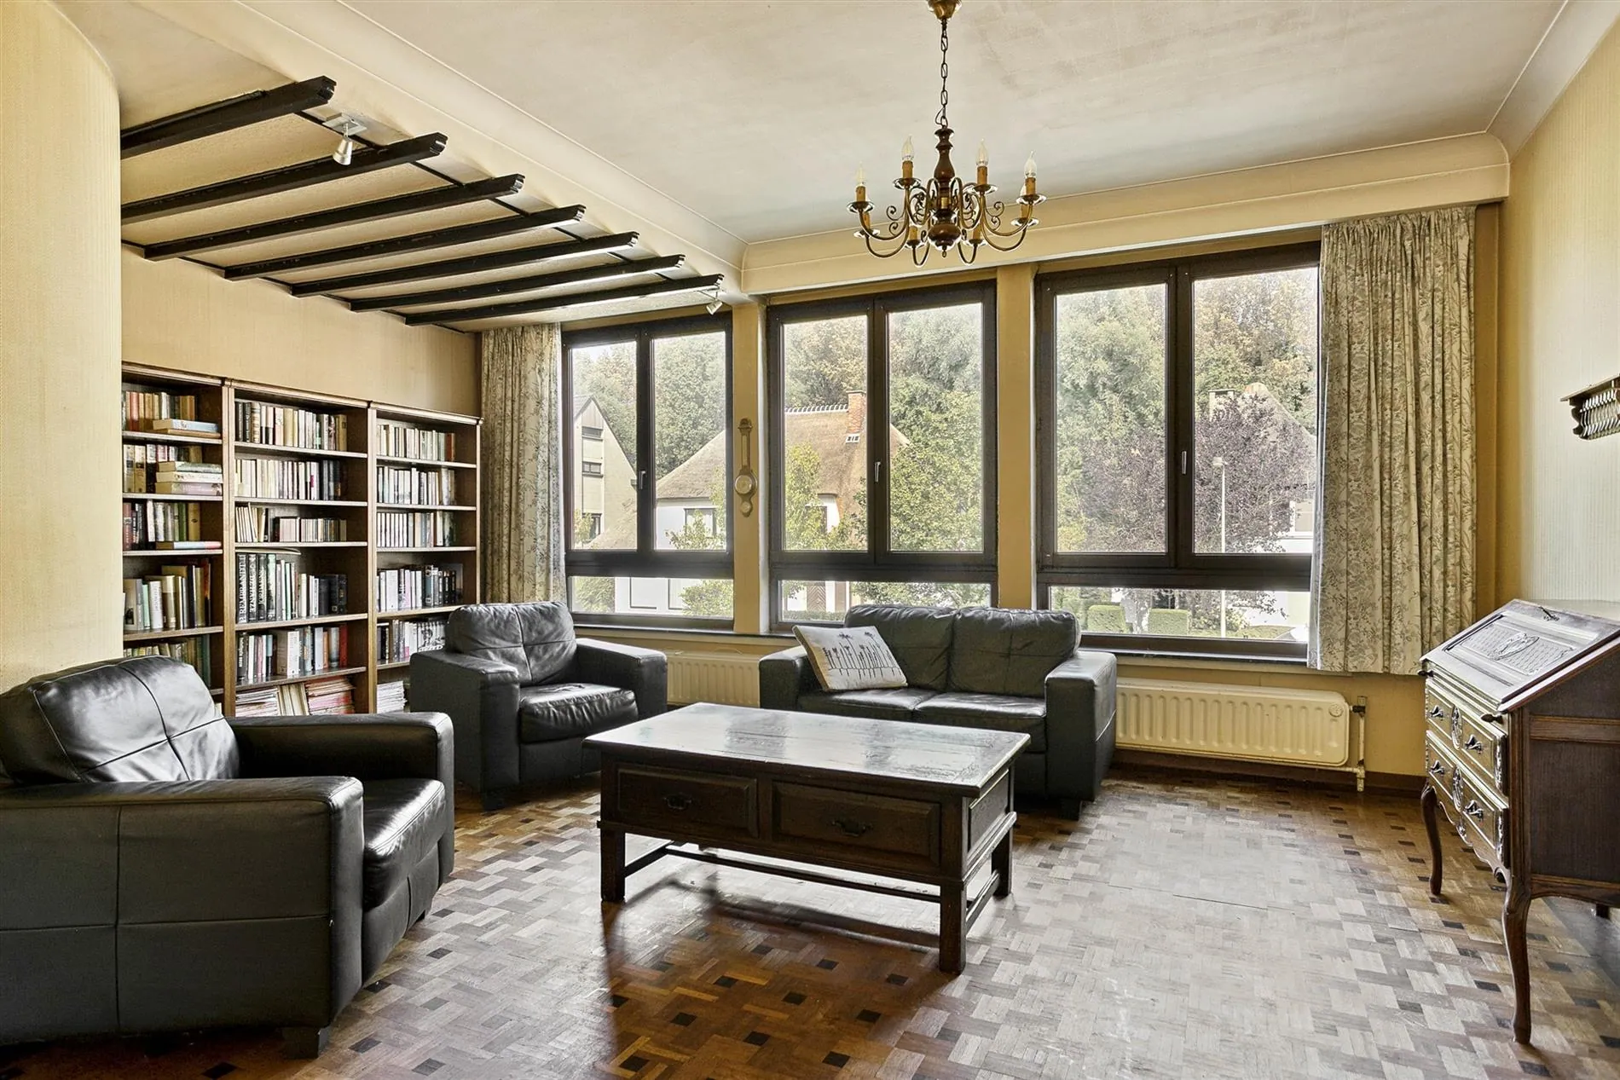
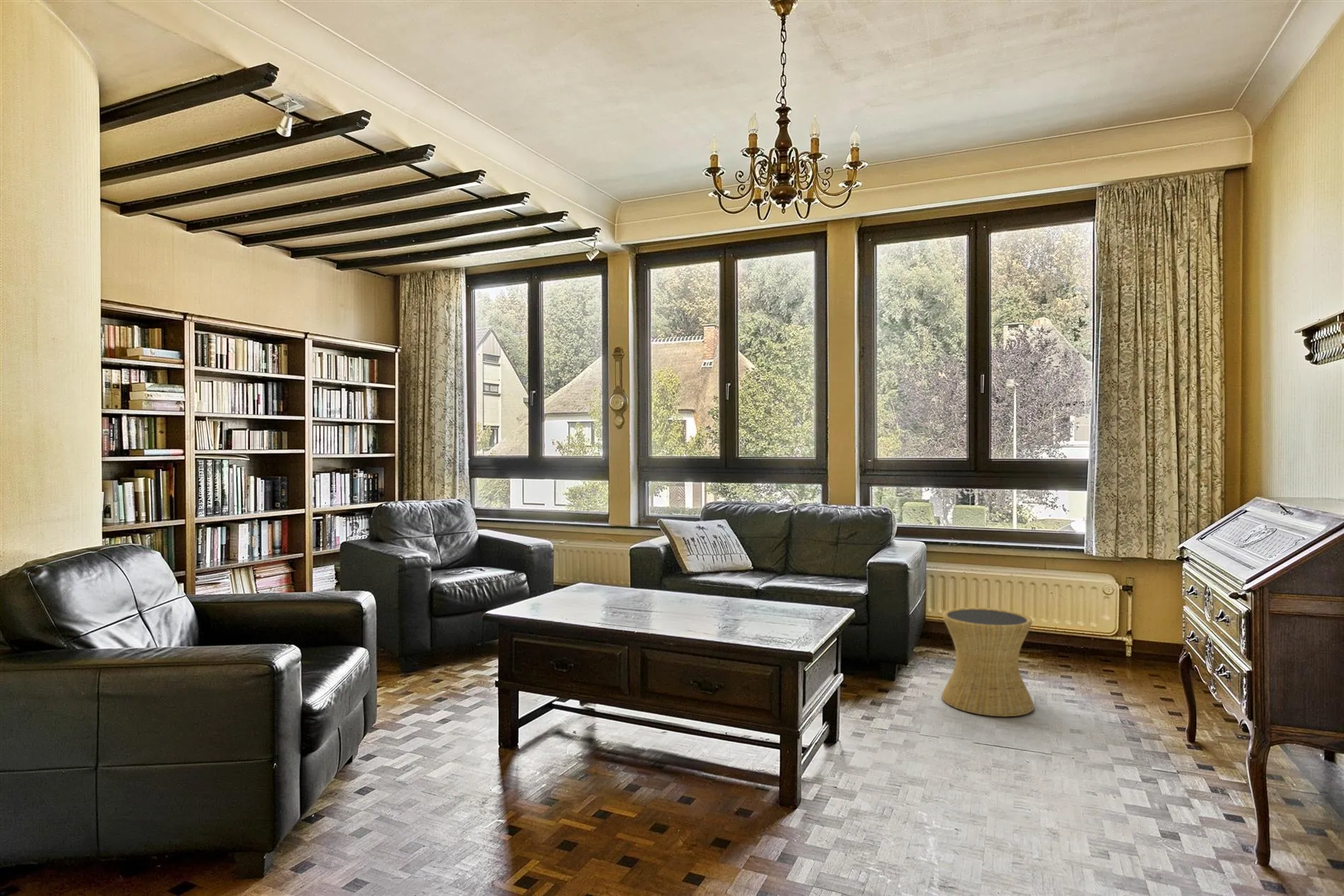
+ side table (987, 659)
